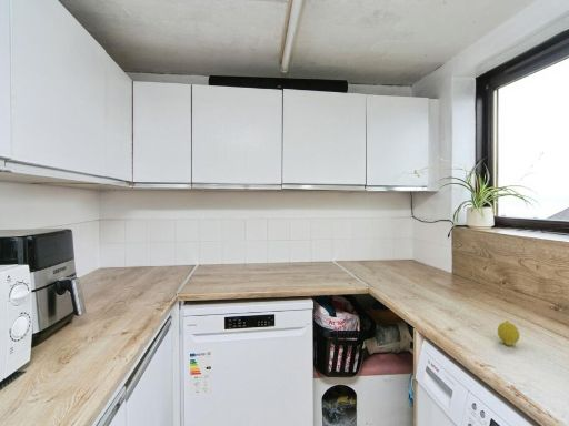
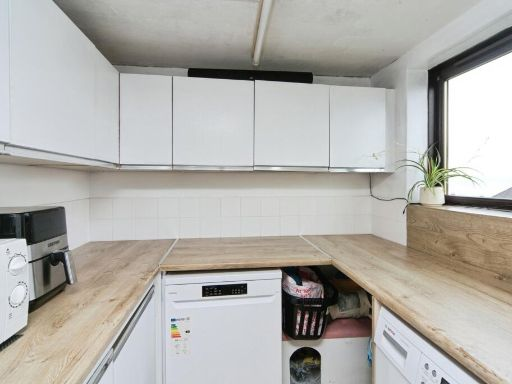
- fruit (508, 333)
